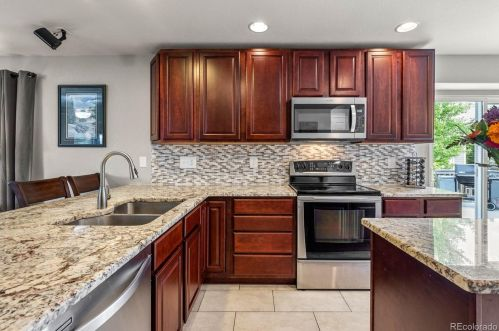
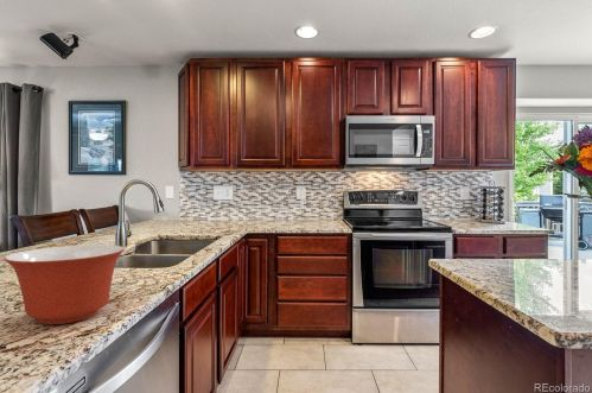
+ mixing bowl (69, 283)
